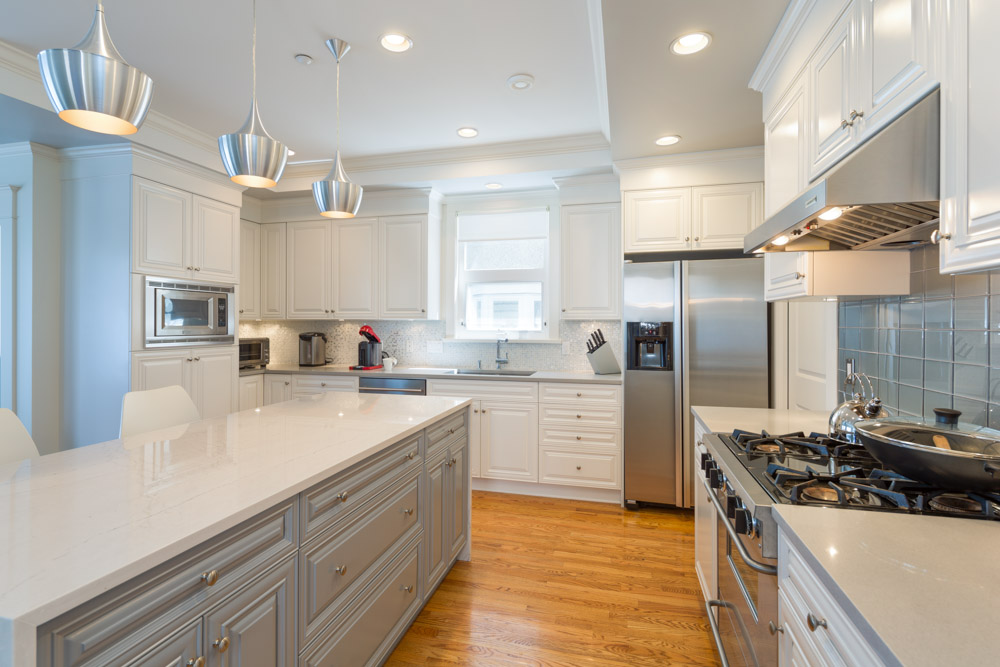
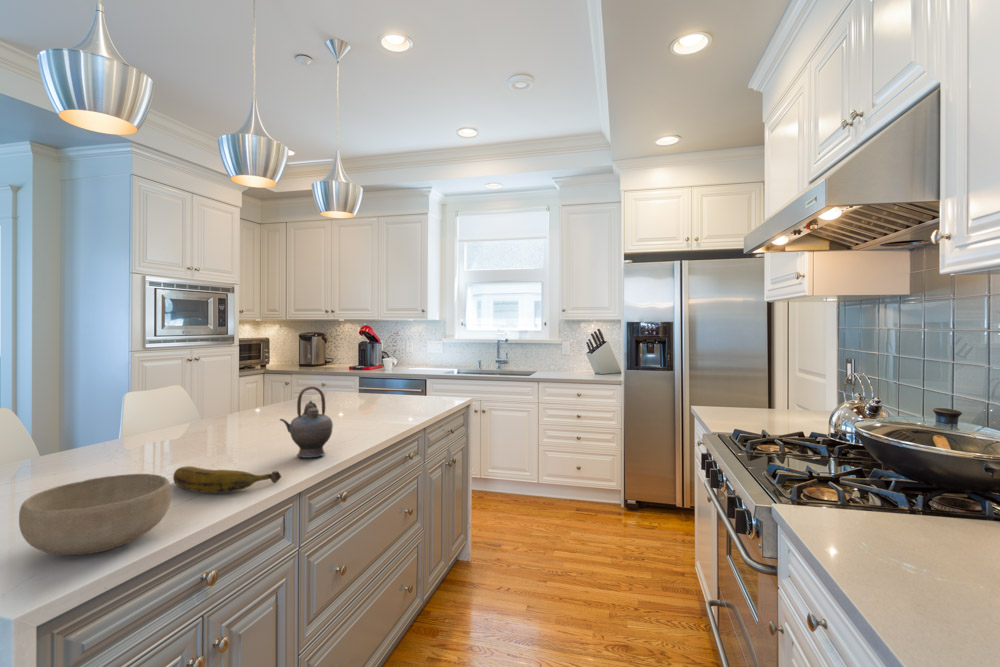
+ bowl (101, 516)
+ banana (224, 472)
+ teapot (306, 421)
